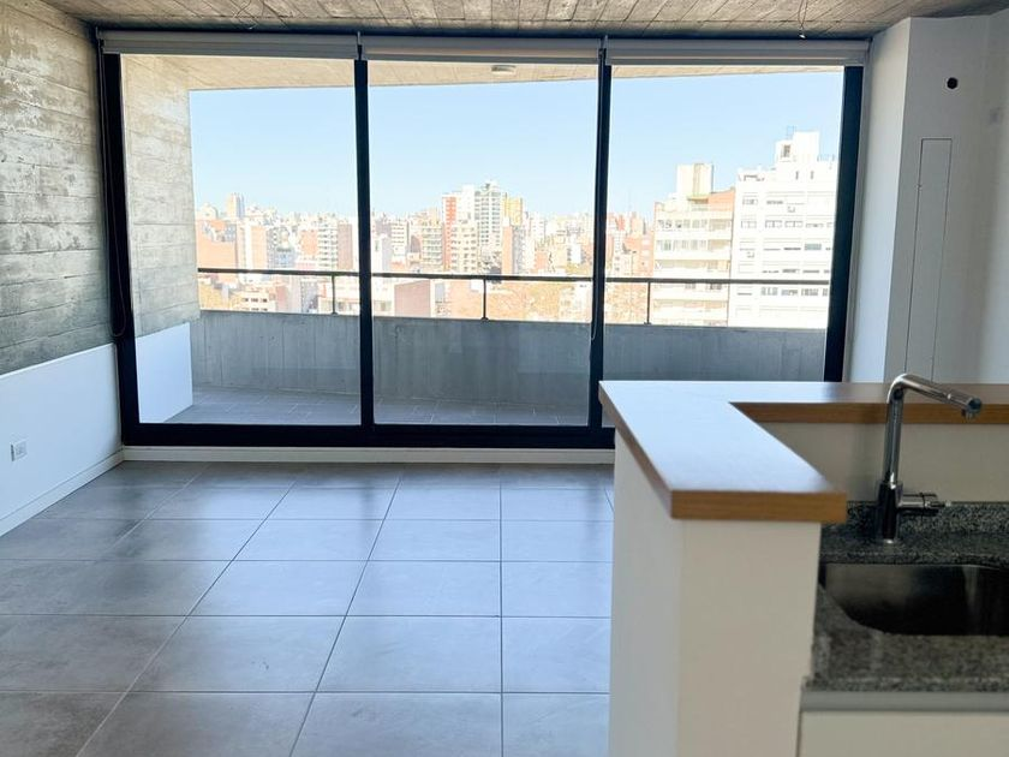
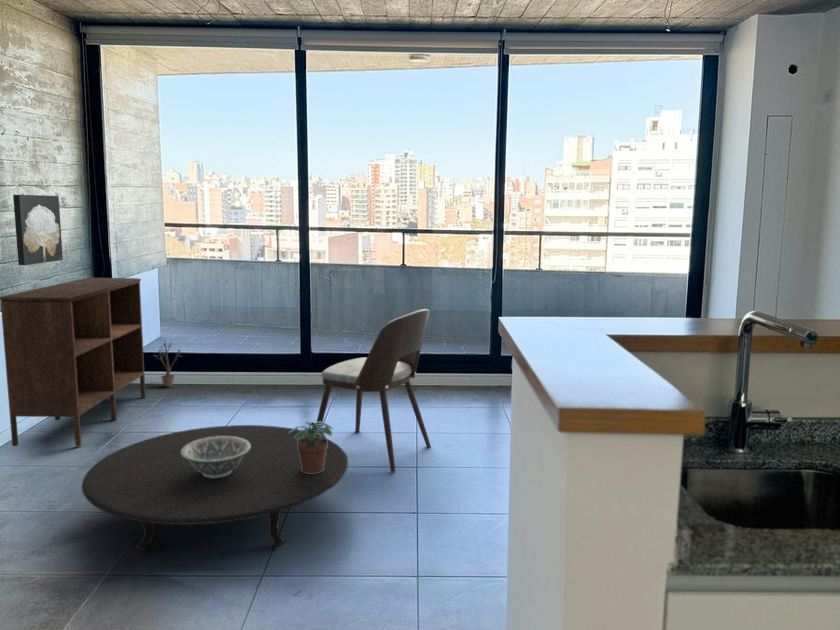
+ shelving unit (82, 353)
+ potted plant (312, 447)
+ decorative plant (166, 363)
+ wall art (39, 229)
+ decorative bowl (216, 459)
+ table (222, 490)
+ dining chair (375, 380)
